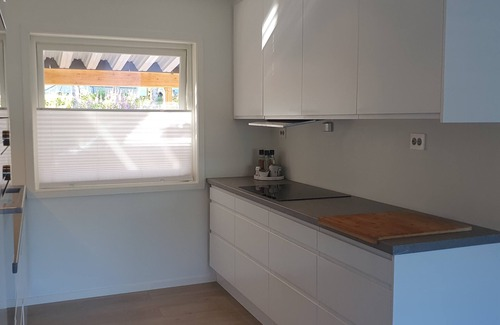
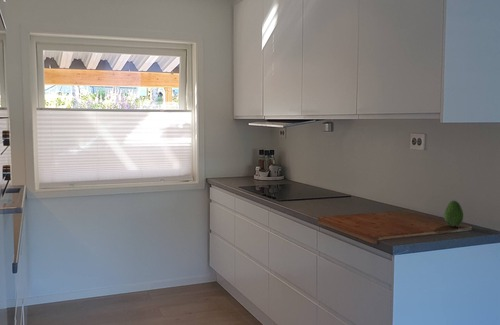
+ fruit (453, 213)
